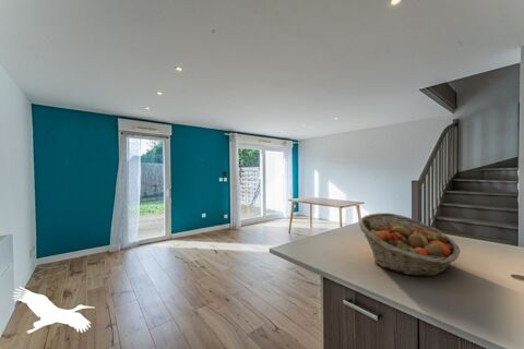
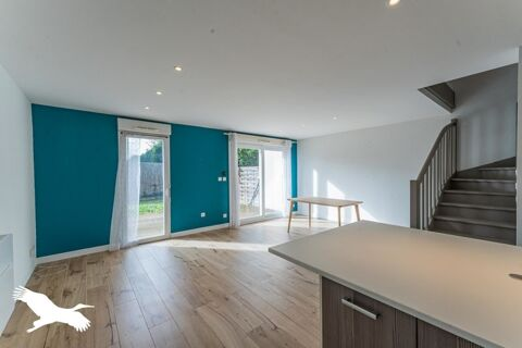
- fruit basket (405, 240)
